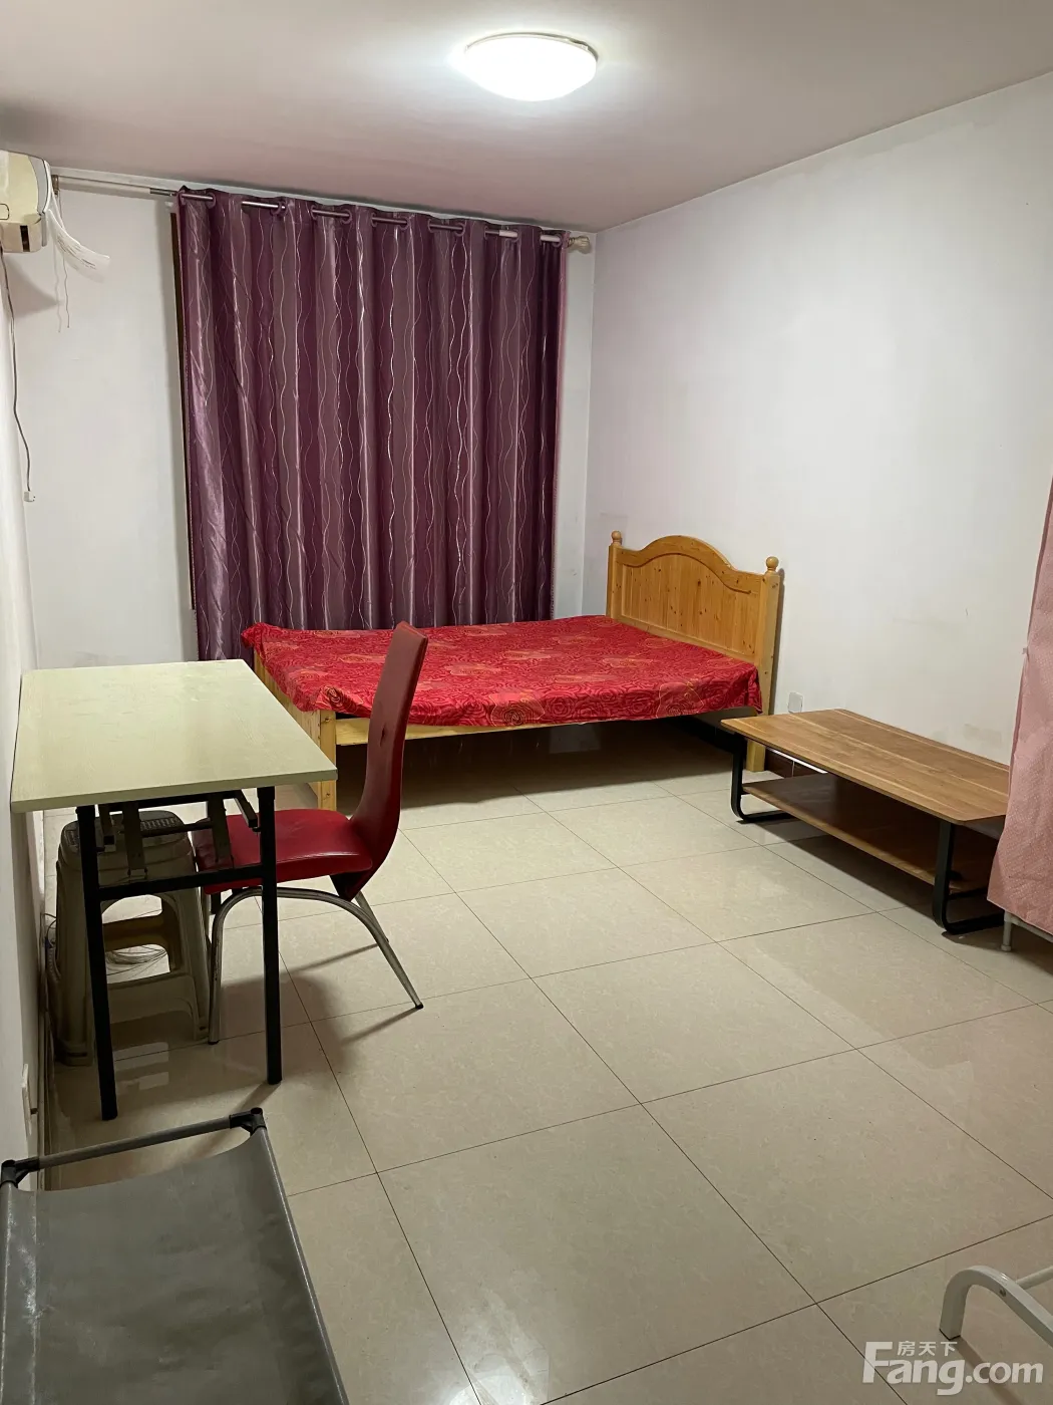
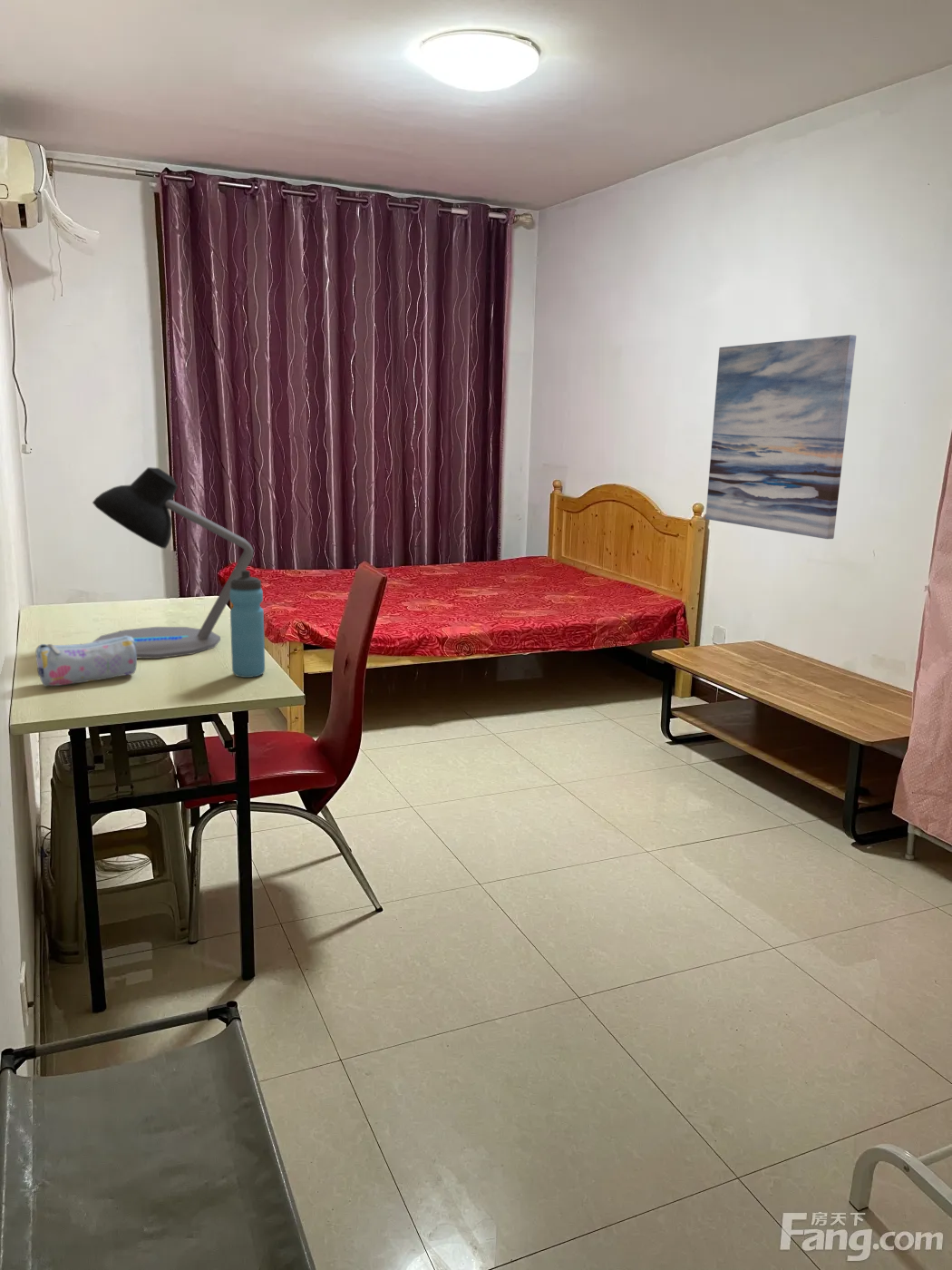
+ pencil case (86, 659)
+ wall art (772, 436)
+ water bottle (247, 622)
+ desk lamp (165, 548)
